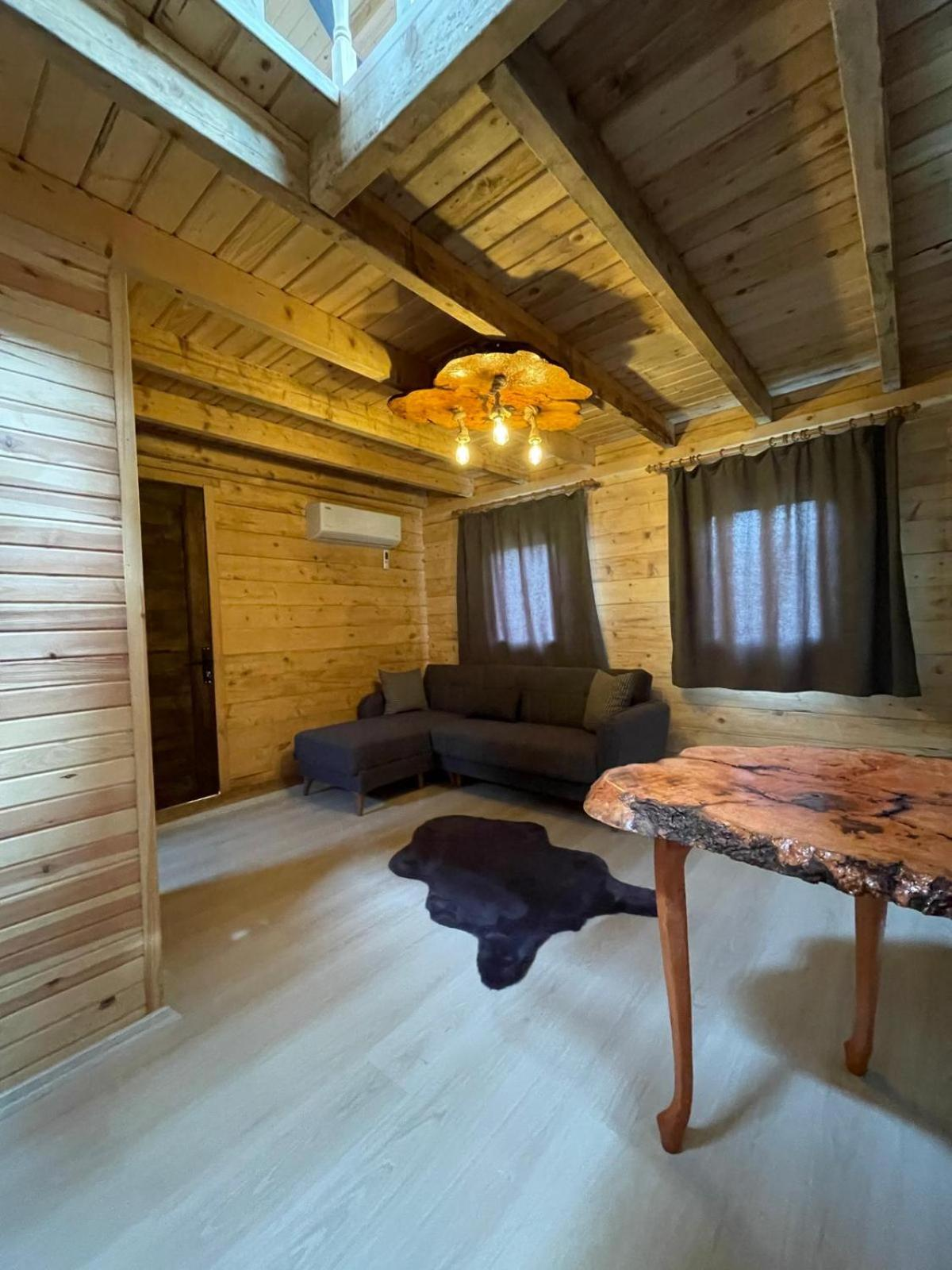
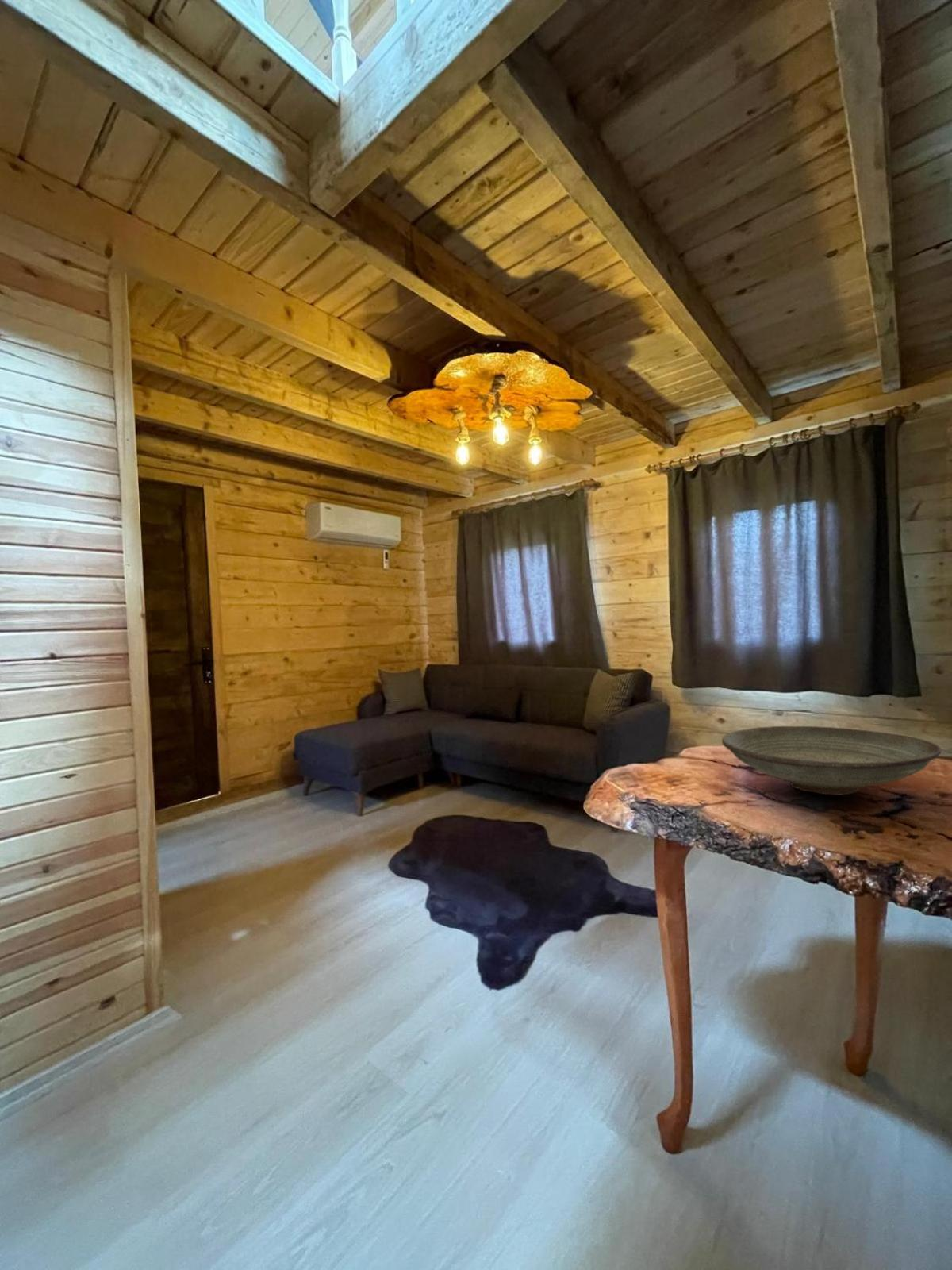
+ decorative bowl (822, 763)
